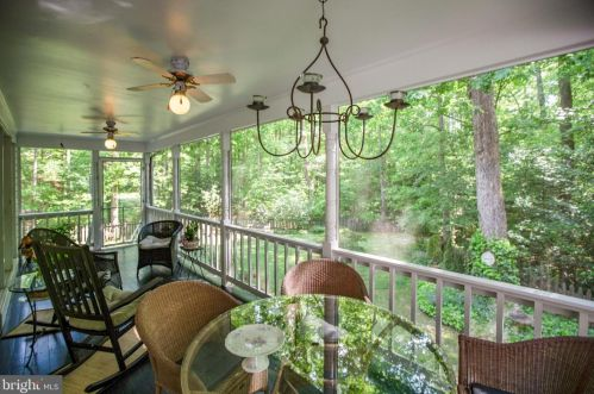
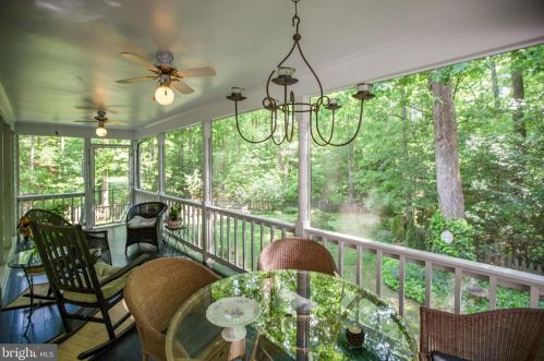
+ candle (354, 335)
